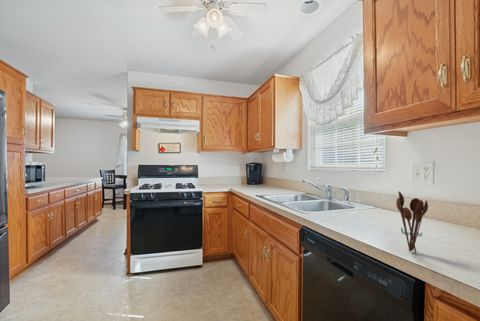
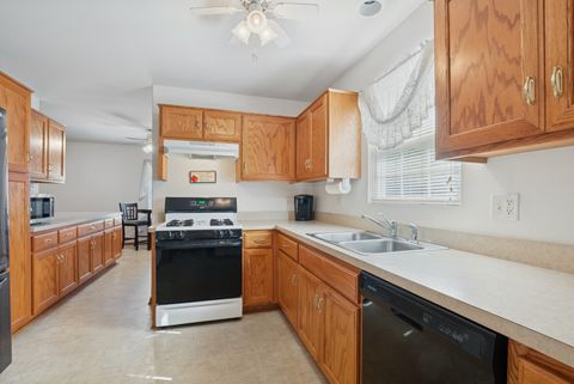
- utensil holder (409, 221)
